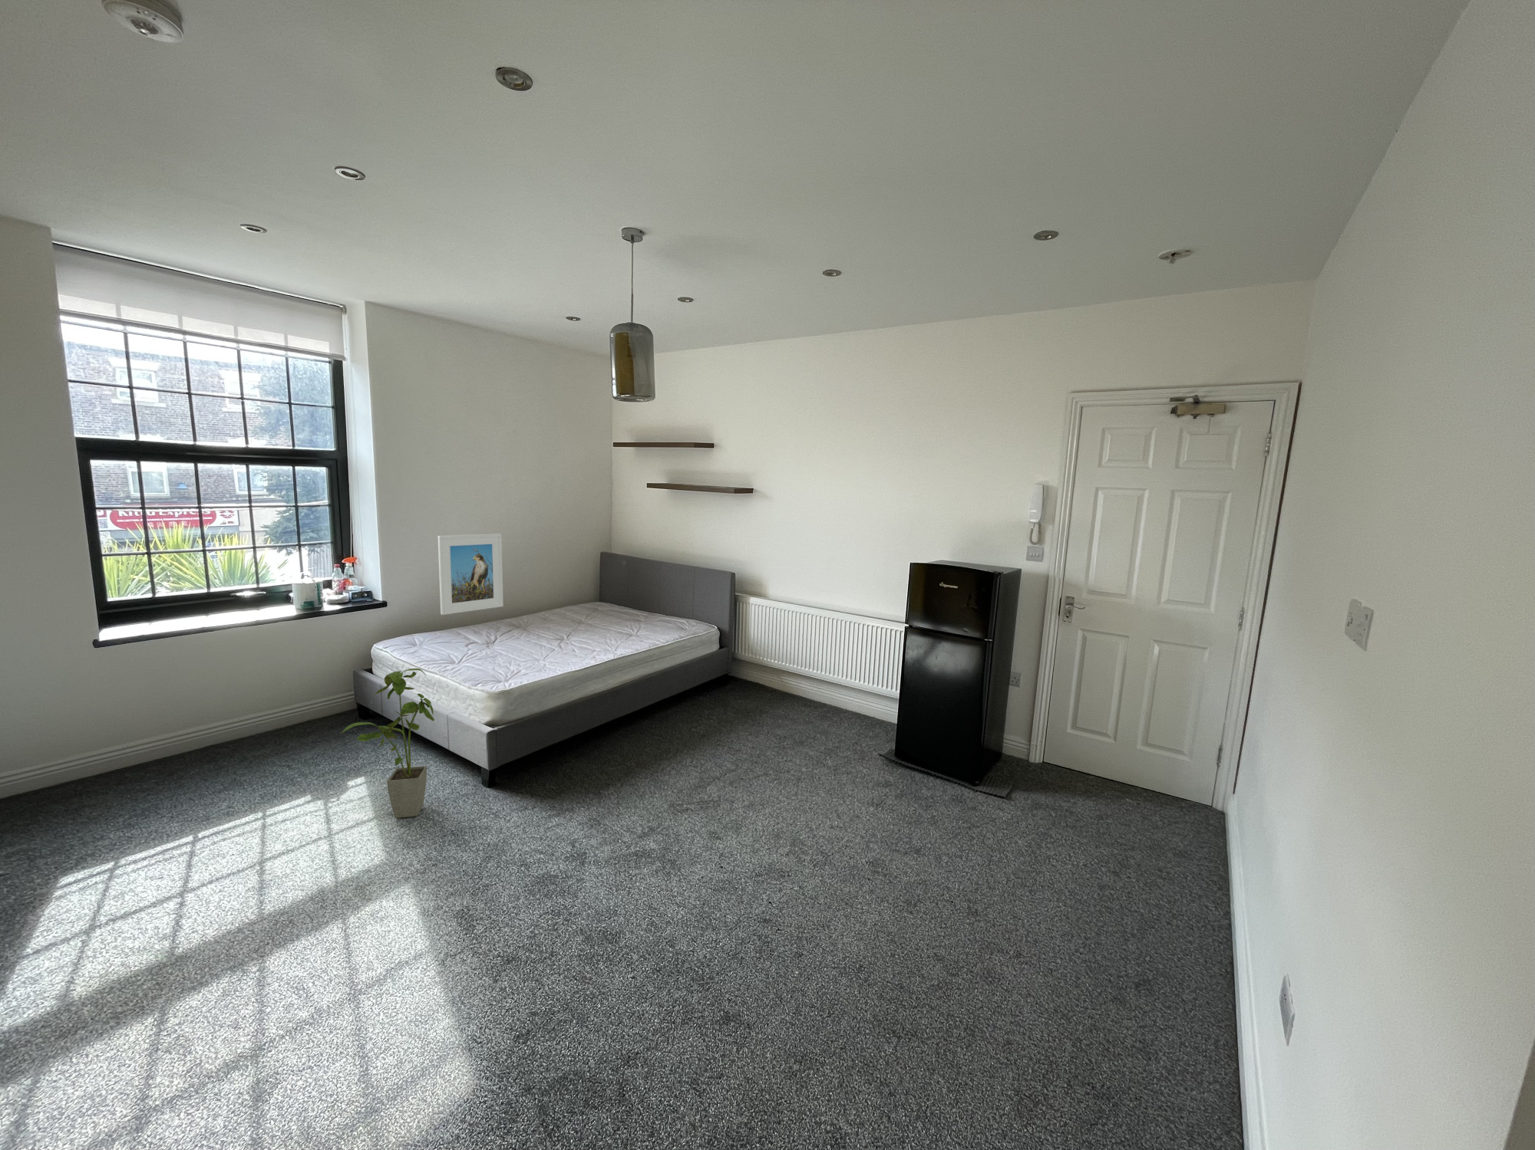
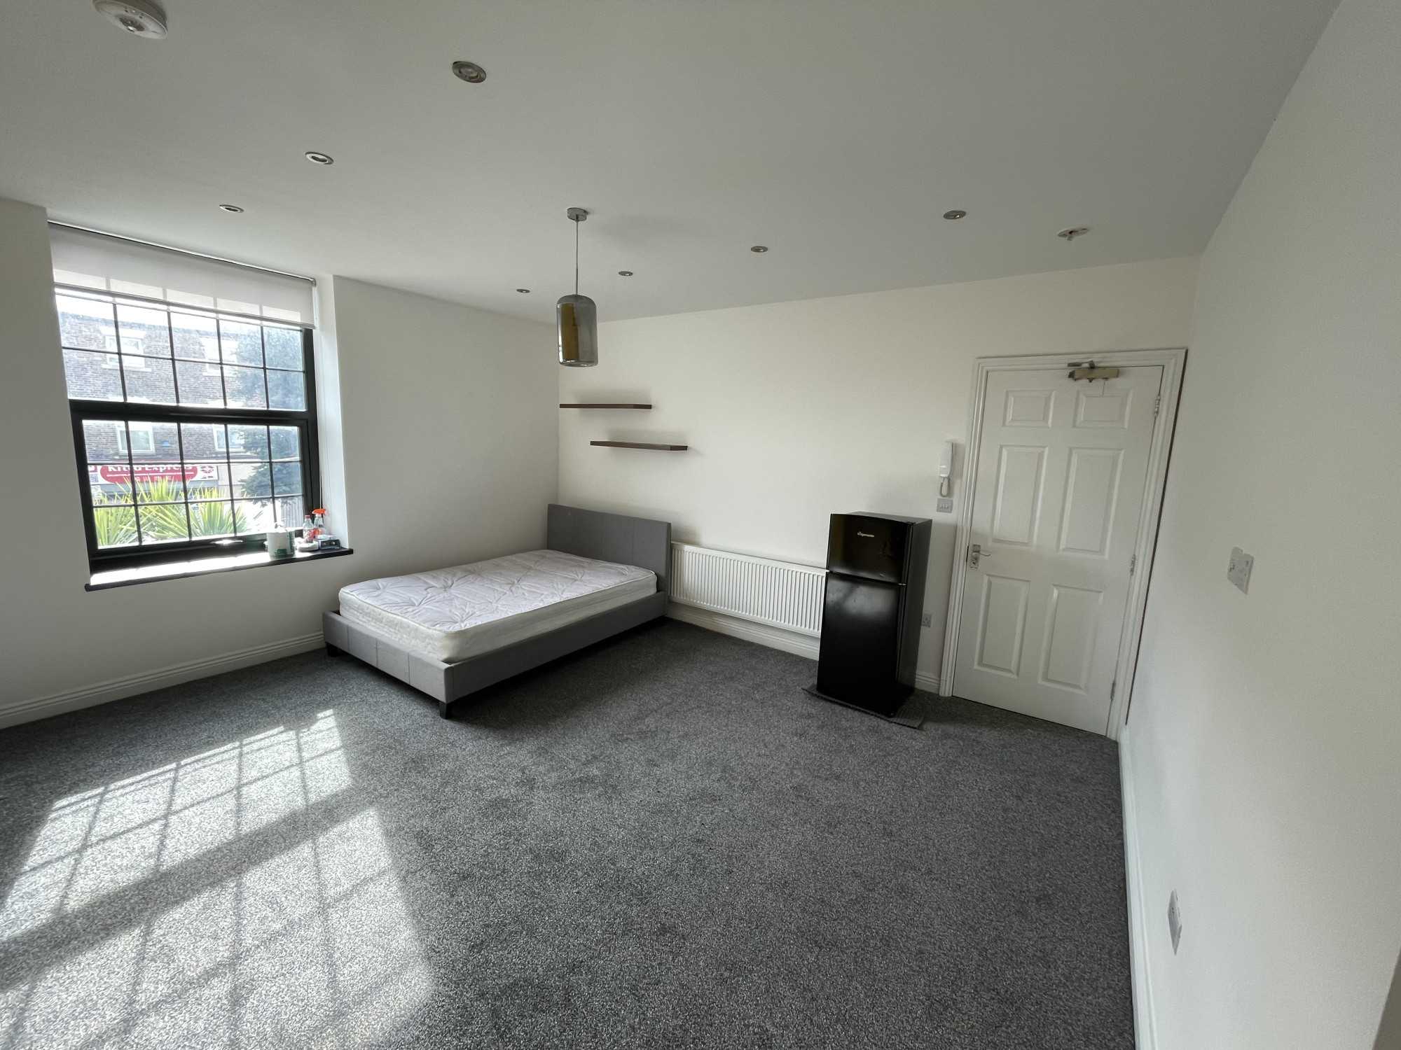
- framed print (473, 573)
- house plant (396, 743)
